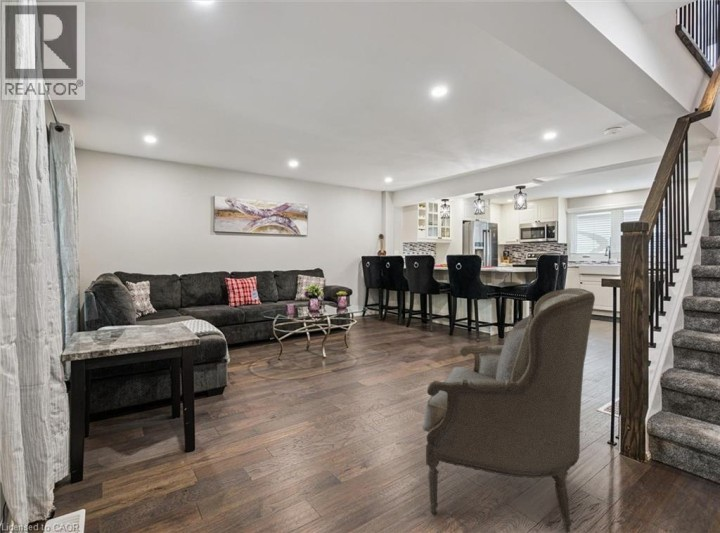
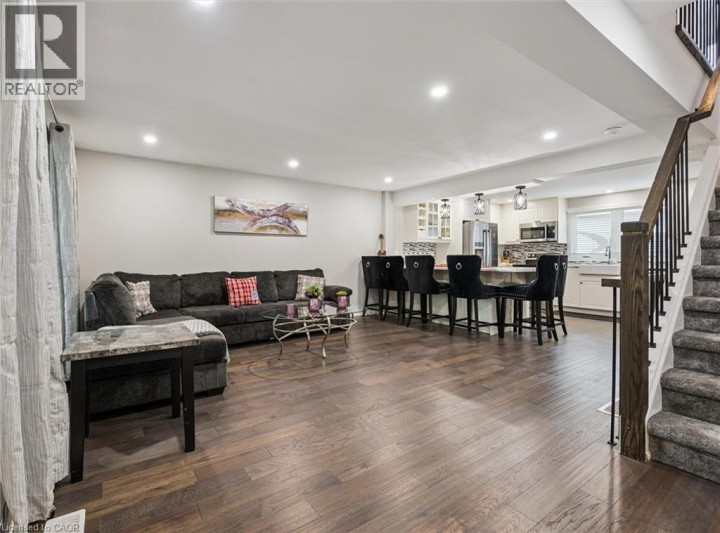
- armchair (509, 388)
